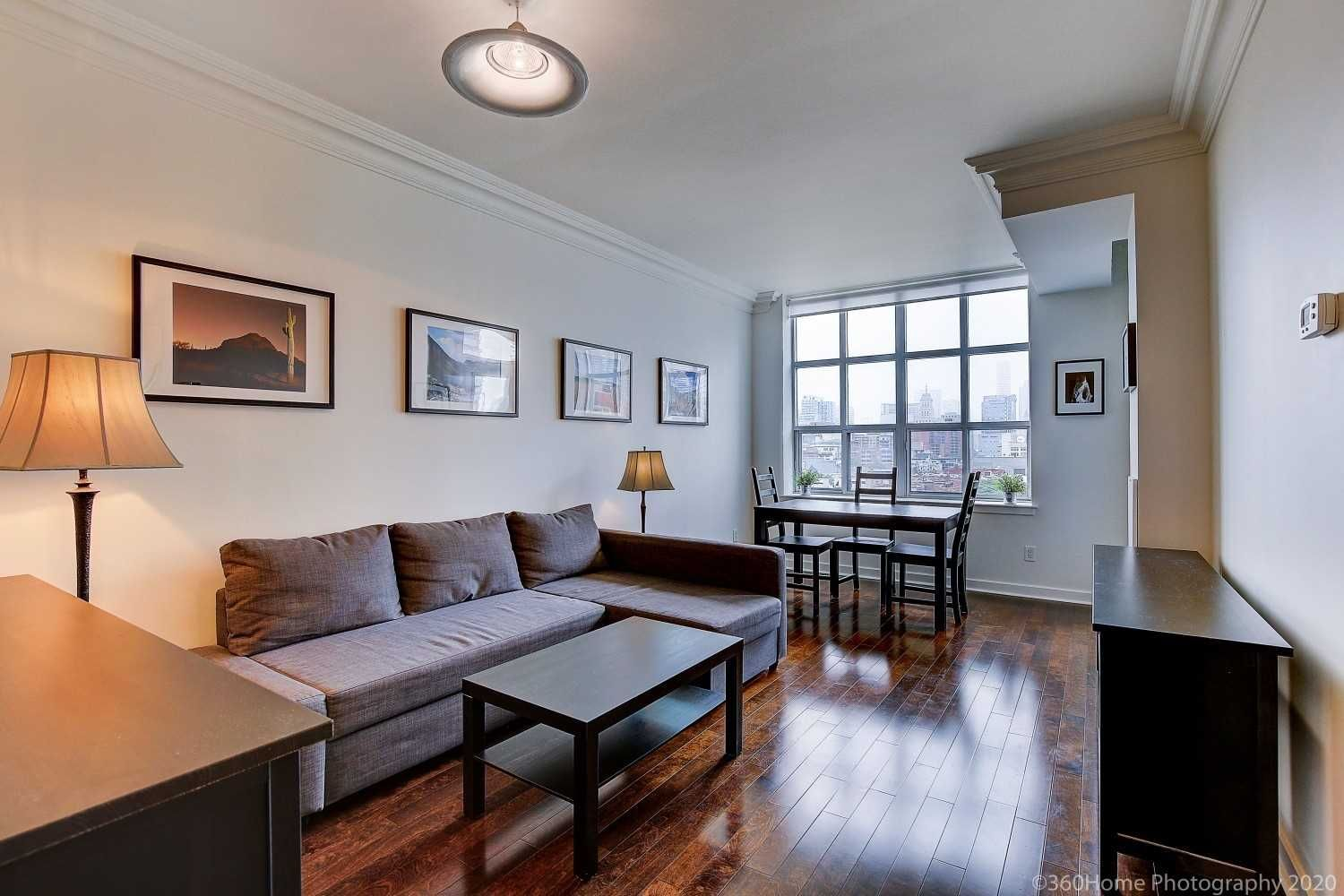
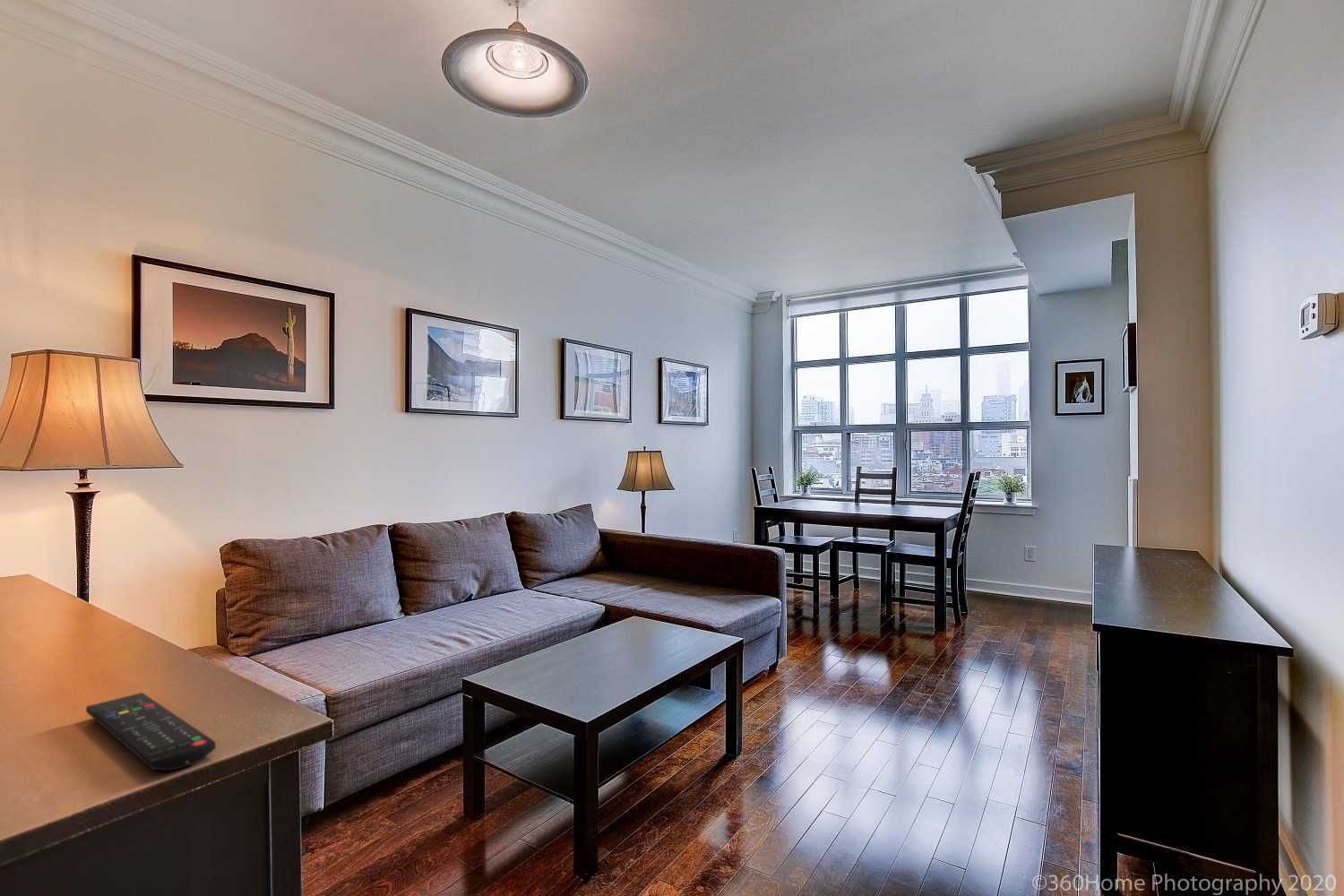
+ remote control (147, 729)
